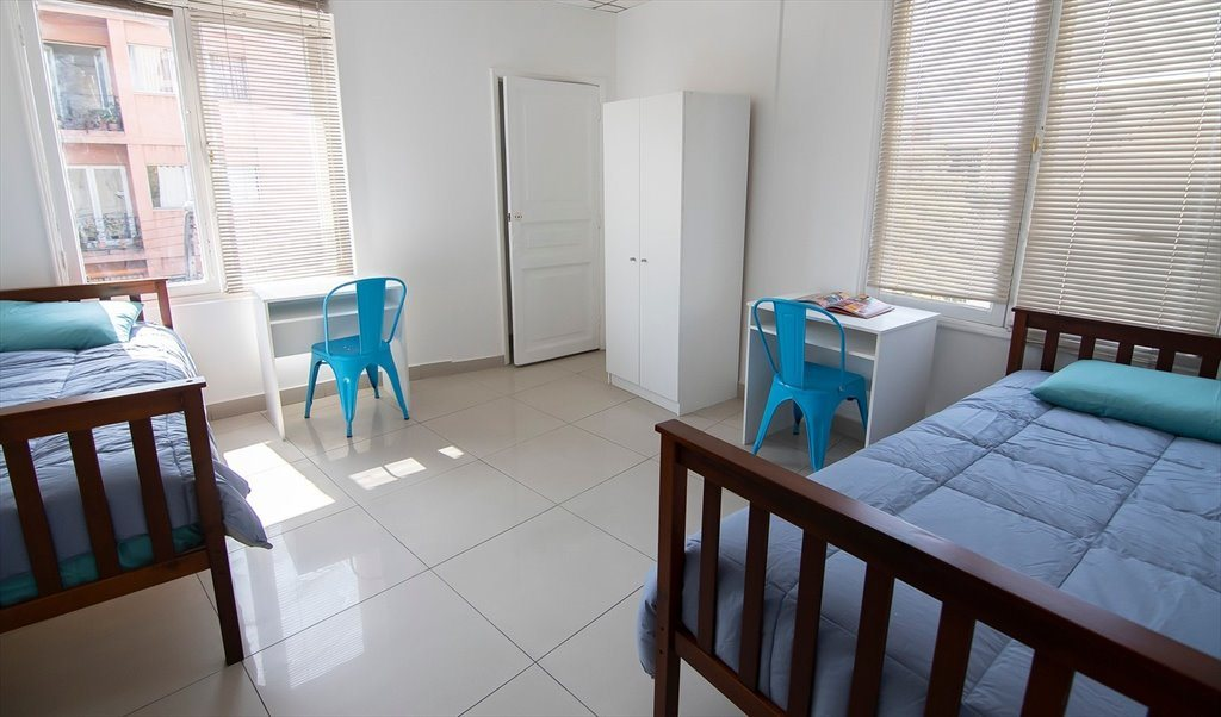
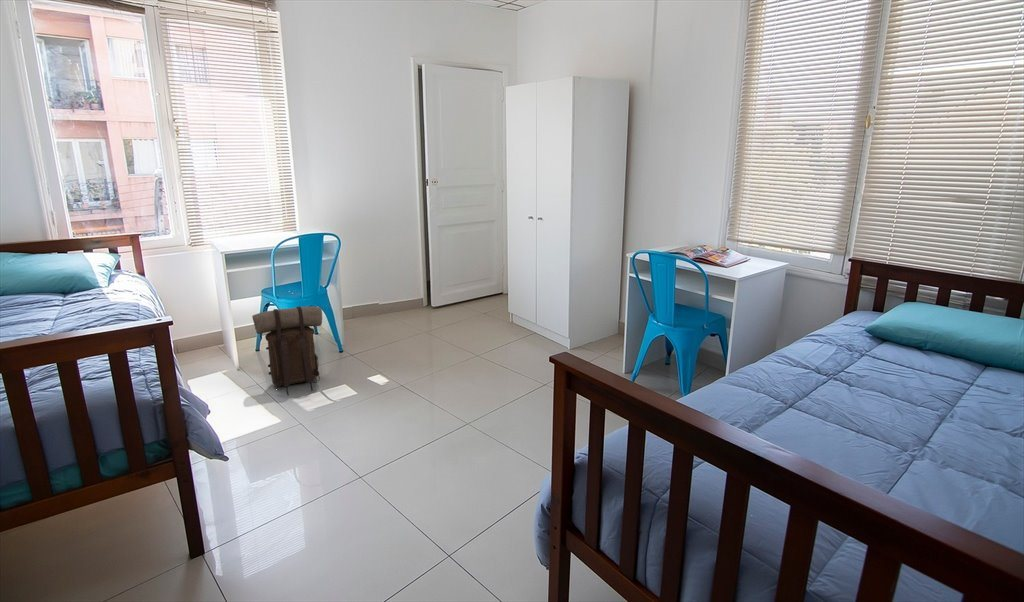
+ backpack (292, 348)
